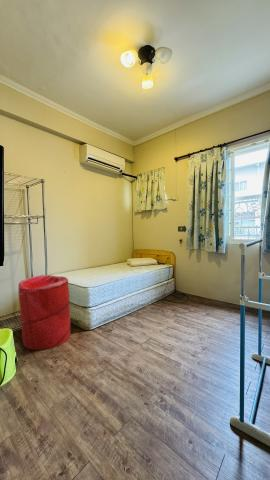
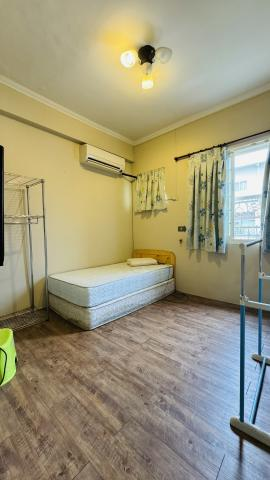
- laundry hamper (45, 308)
